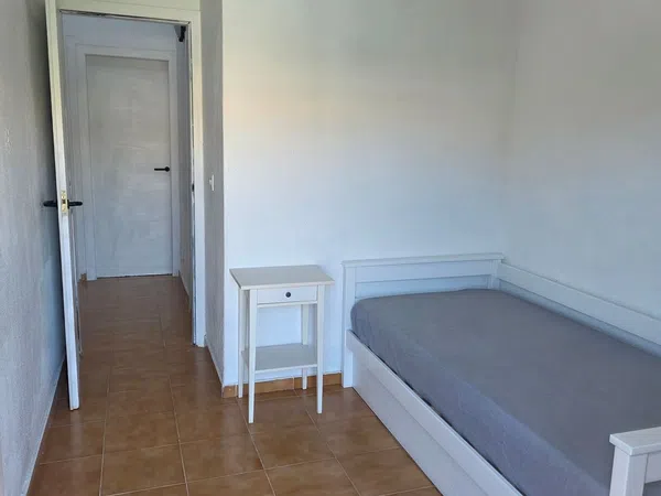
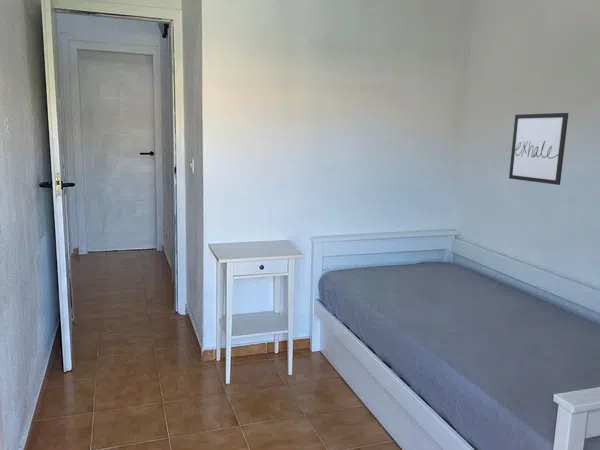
+ wall art (536, 148)
